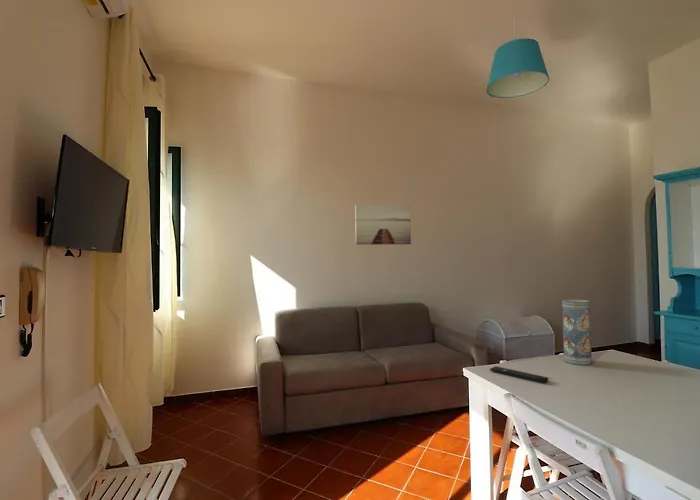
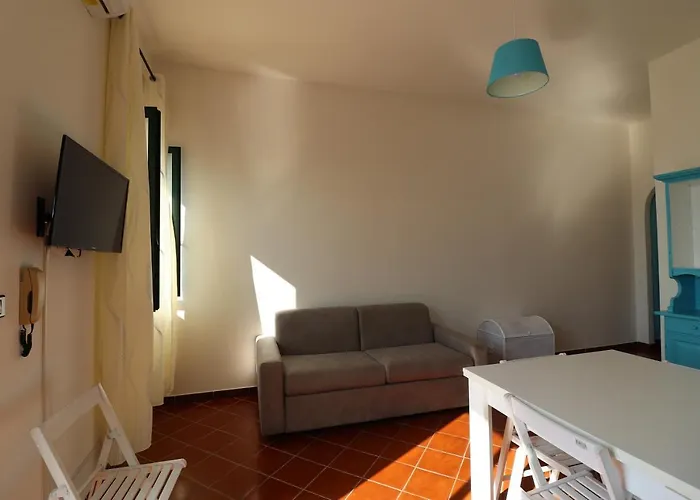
- remote control (518, 374)
- vase (576, 331)
- wall art (383, 225)
